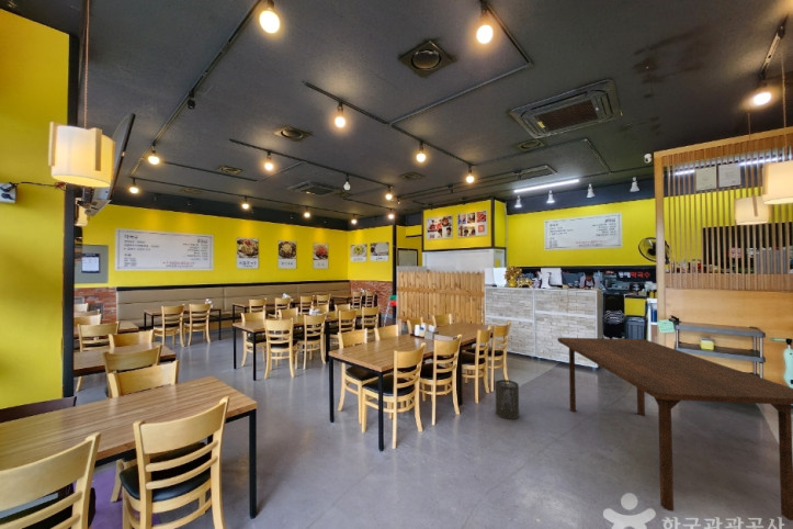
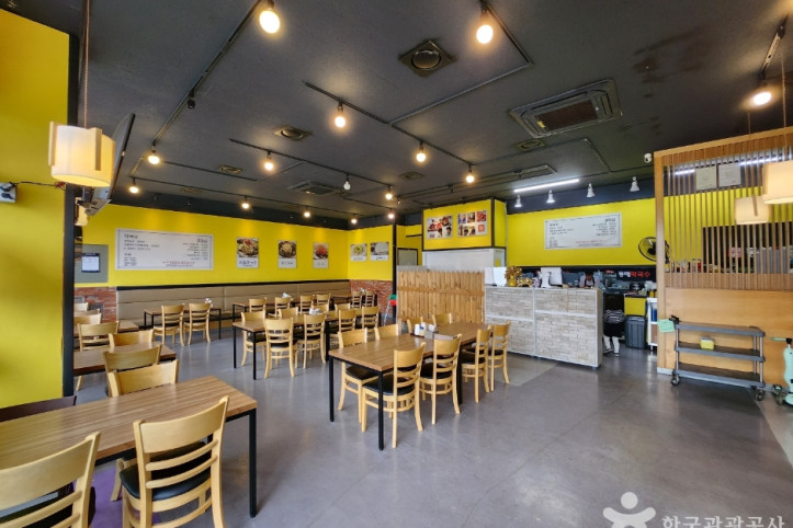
- trash can (507, 398)
- dining table (644, 404)
